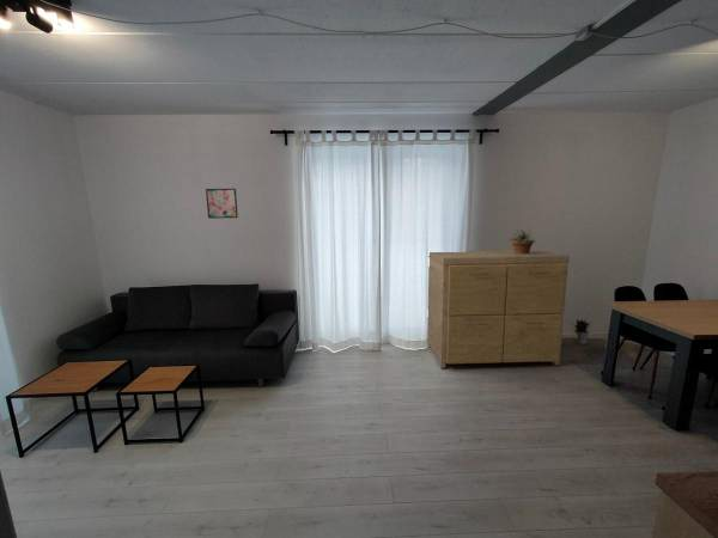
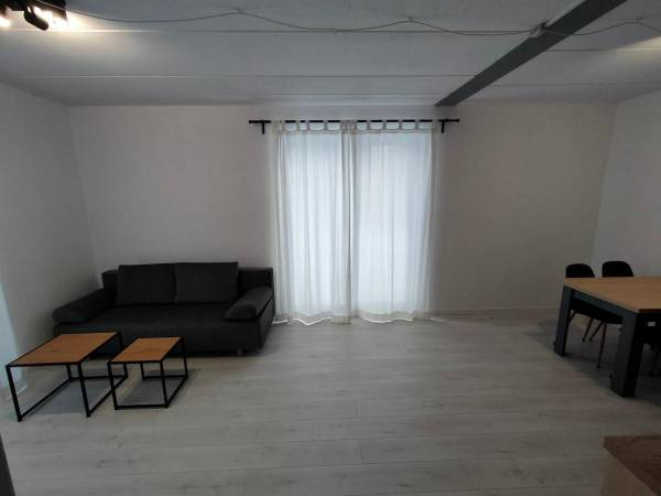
- potted plant (523, 240)
- potted plant (580, 330)
- wall art (221, 203)
- dresser (492, 305)
